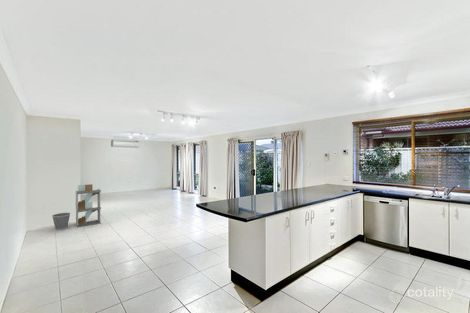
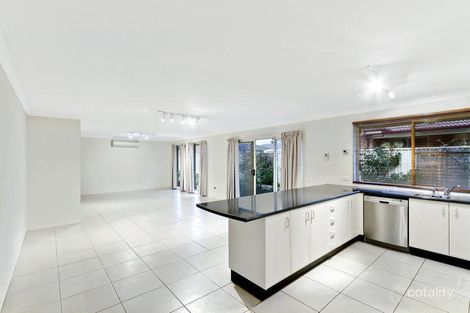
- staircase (88, 203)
- wastebasket (61, 221)
